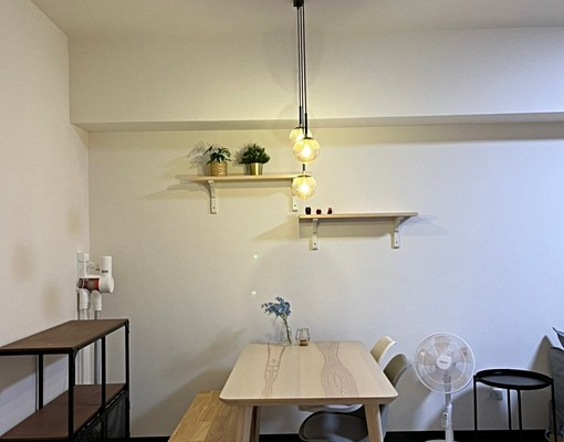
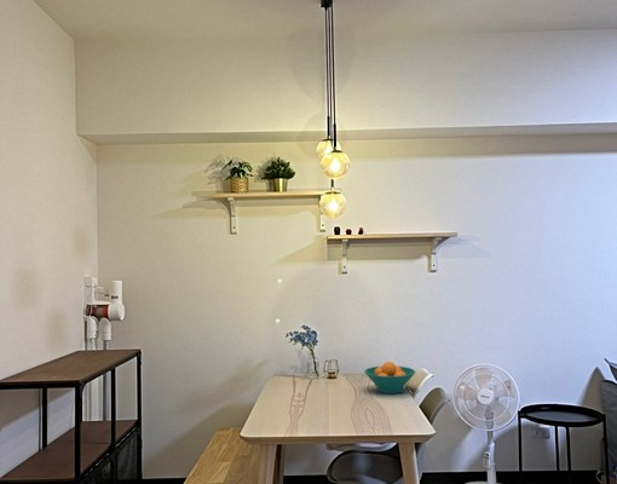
+ fruit bowl (390, 376)
